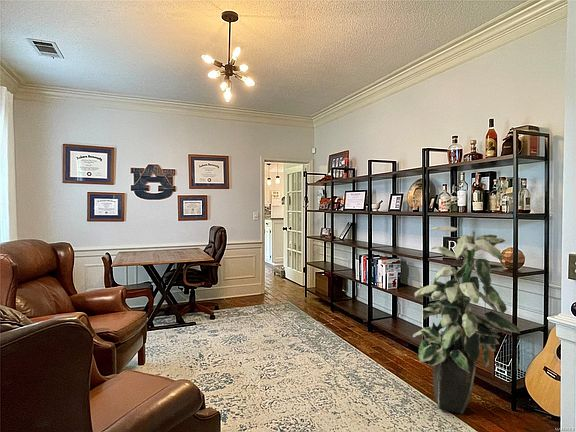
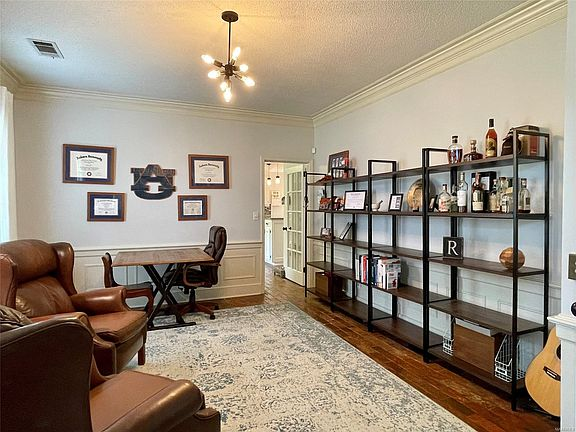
- indoor plant (456, 315)
